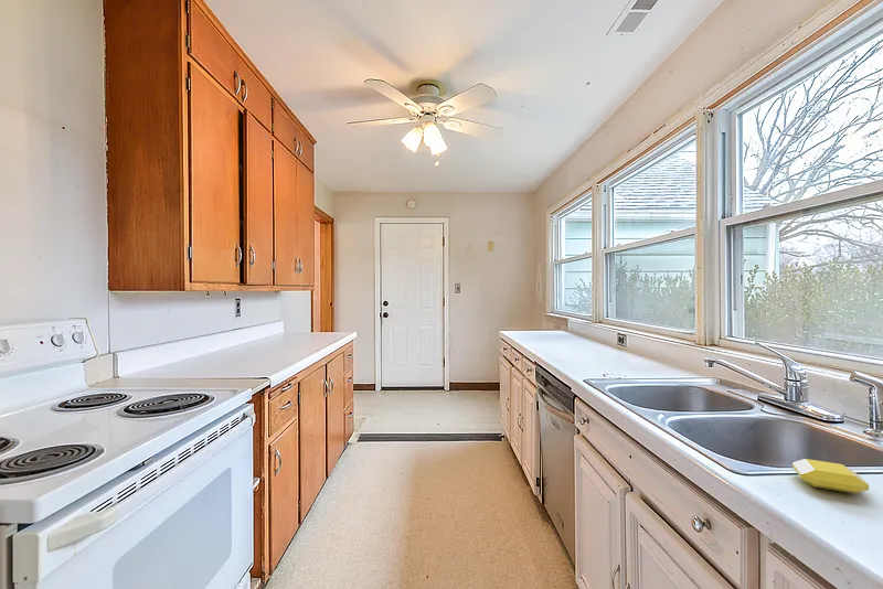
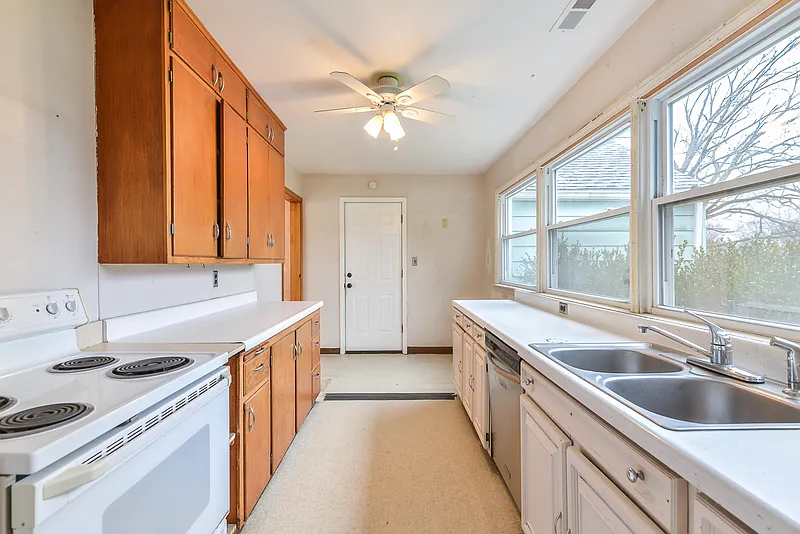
- soap bar (828, 475)
